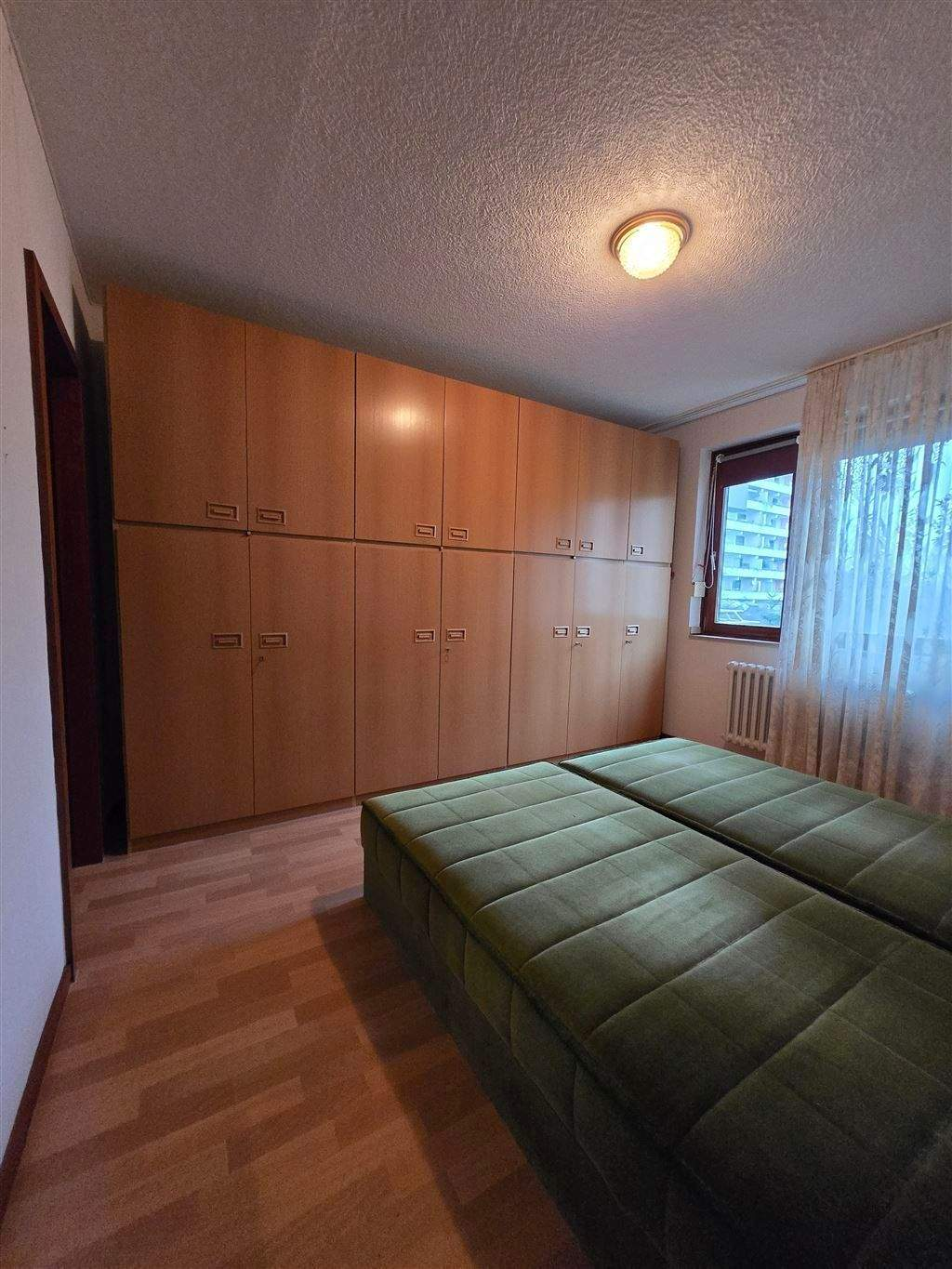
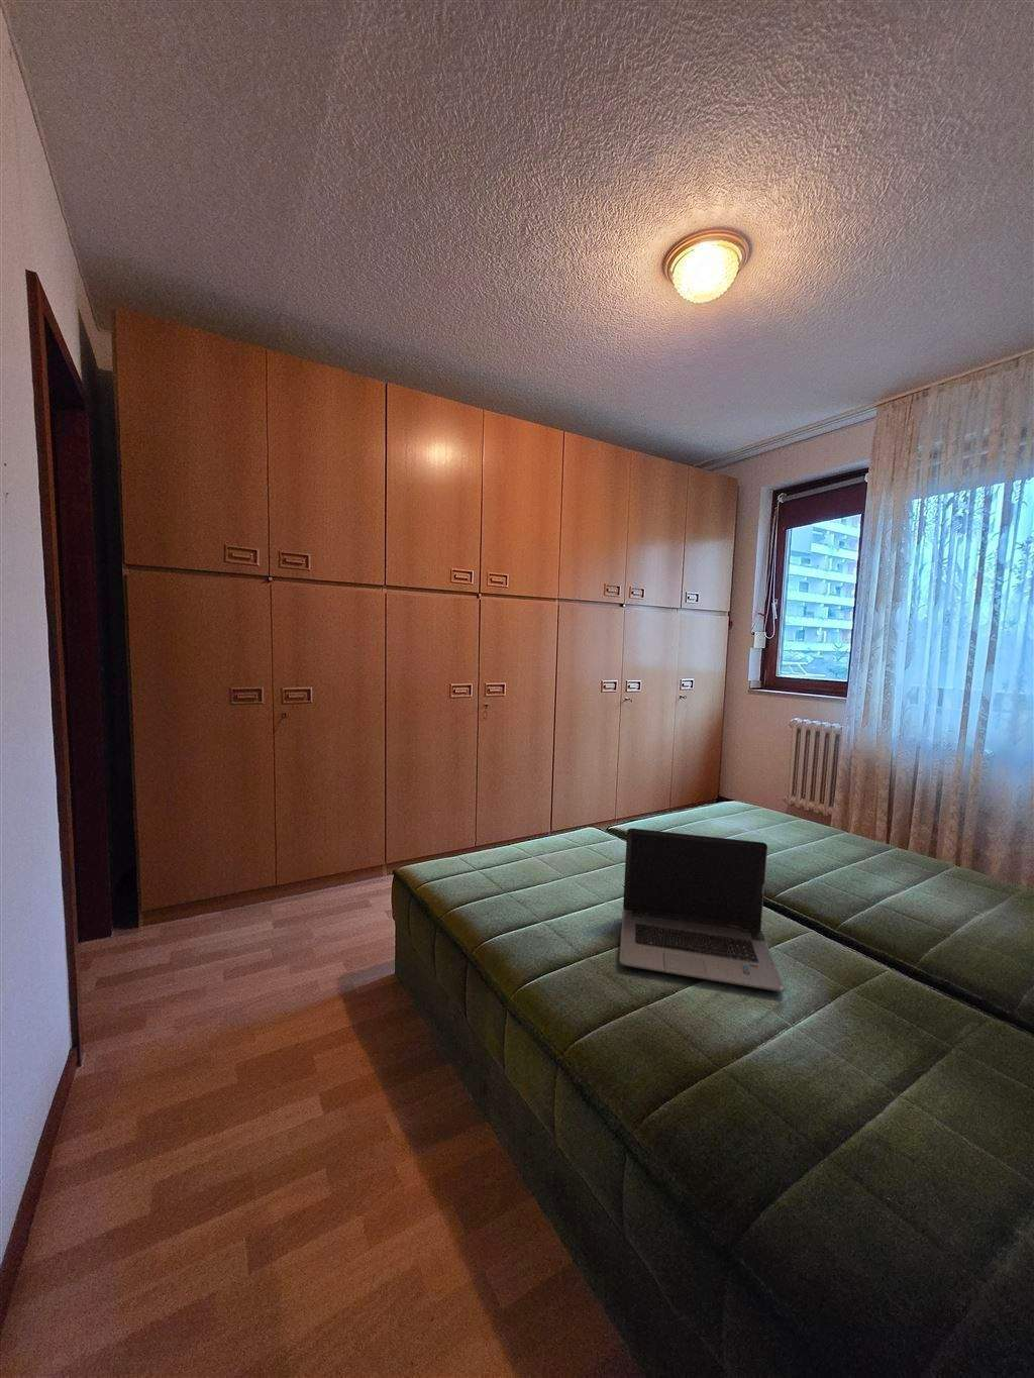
+ laptop computer (696, 902)
